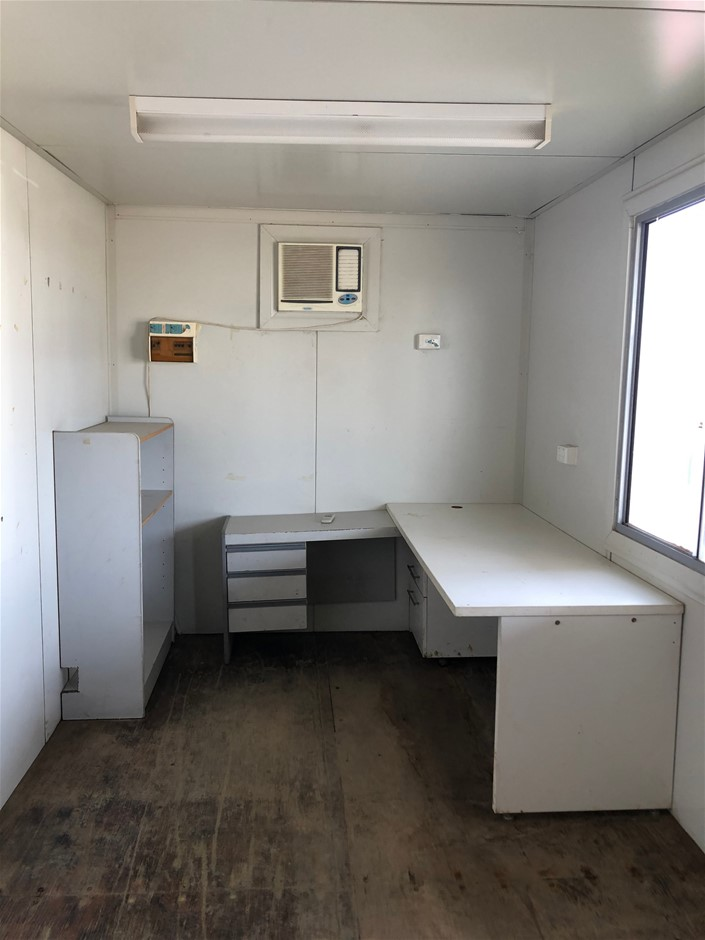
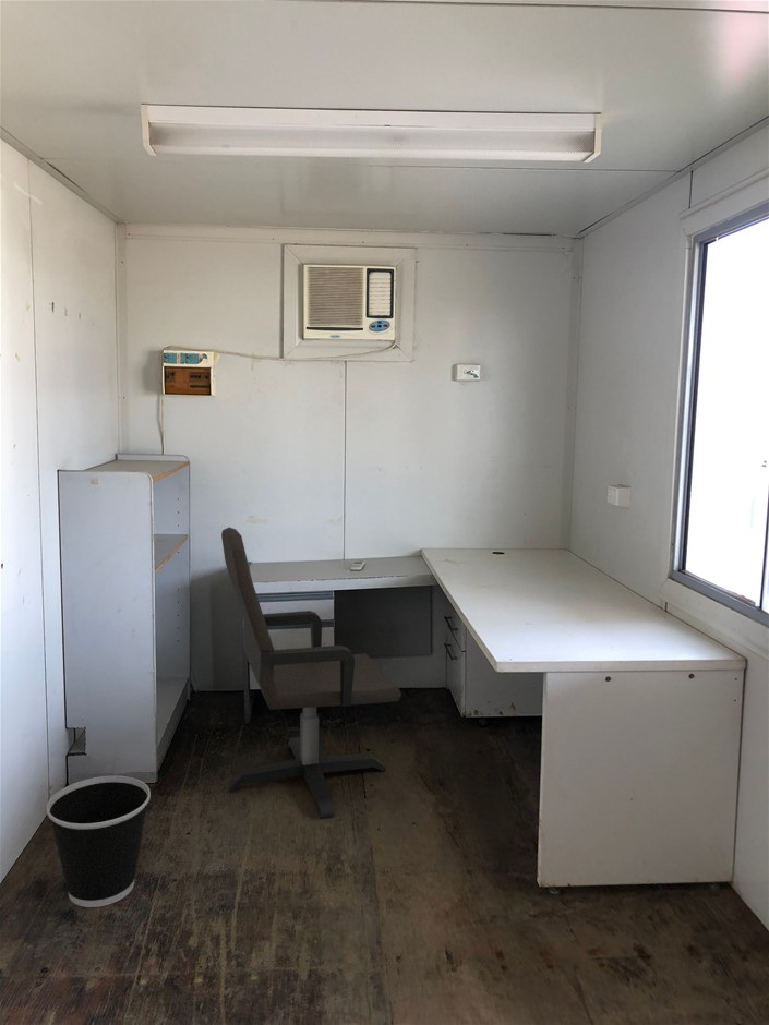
+ wastebasket (100, 843)
+ office chair (309, 656)
